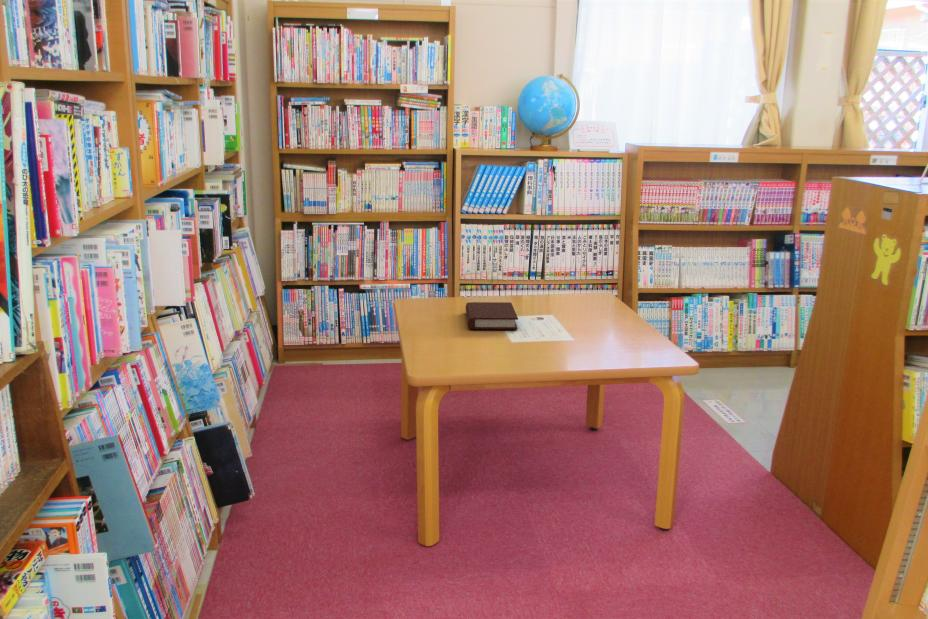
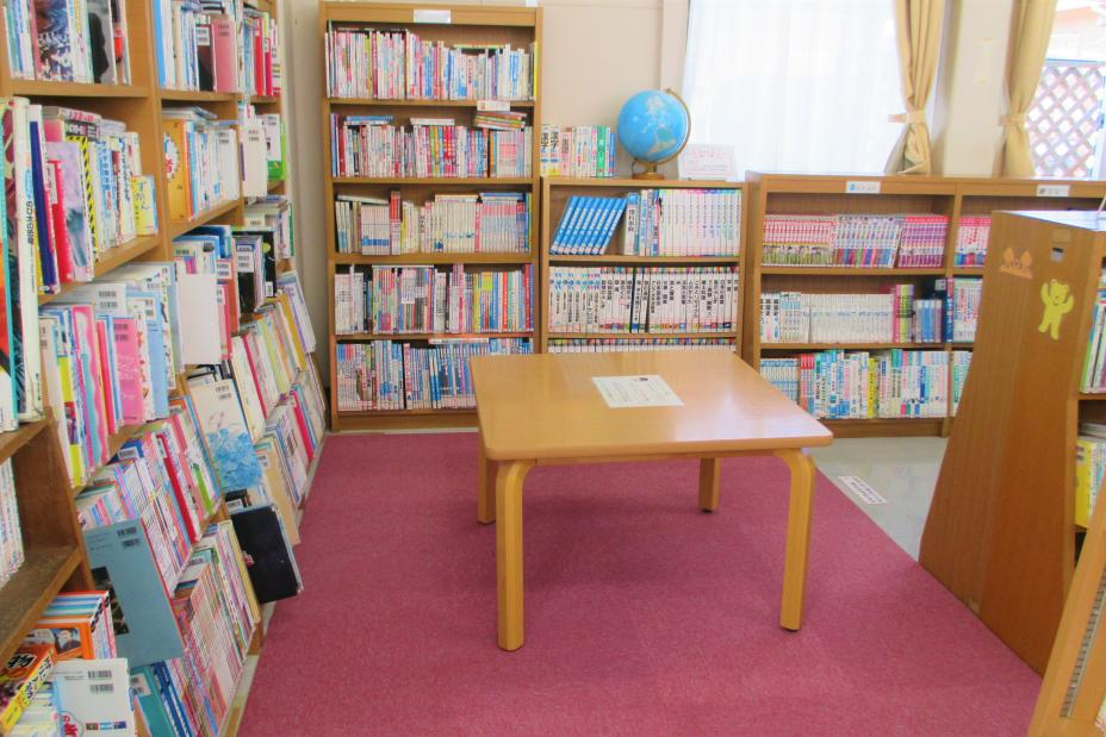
- book (490, 315)
